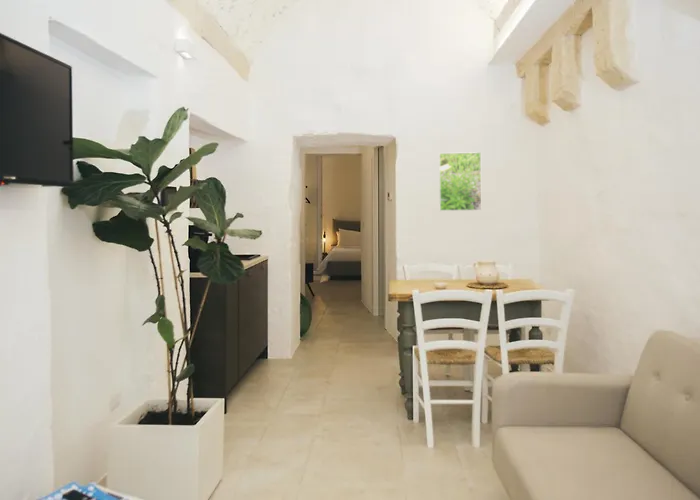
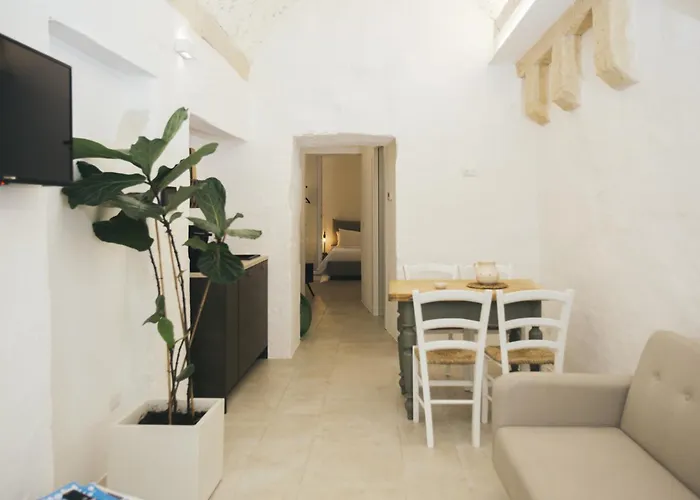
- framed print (460, 181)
